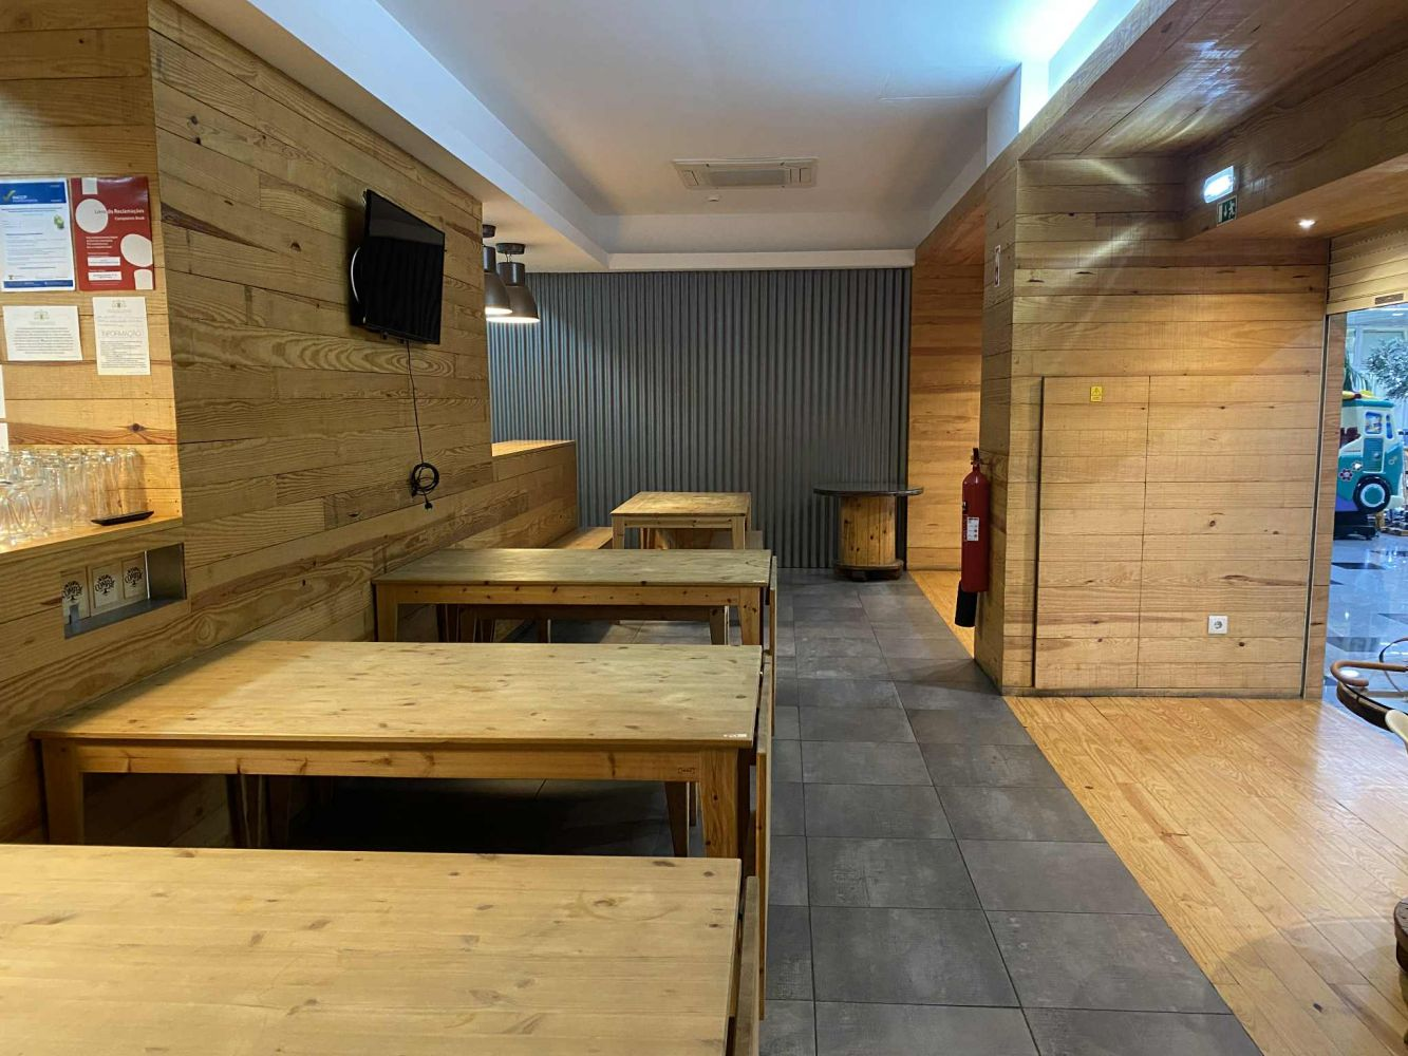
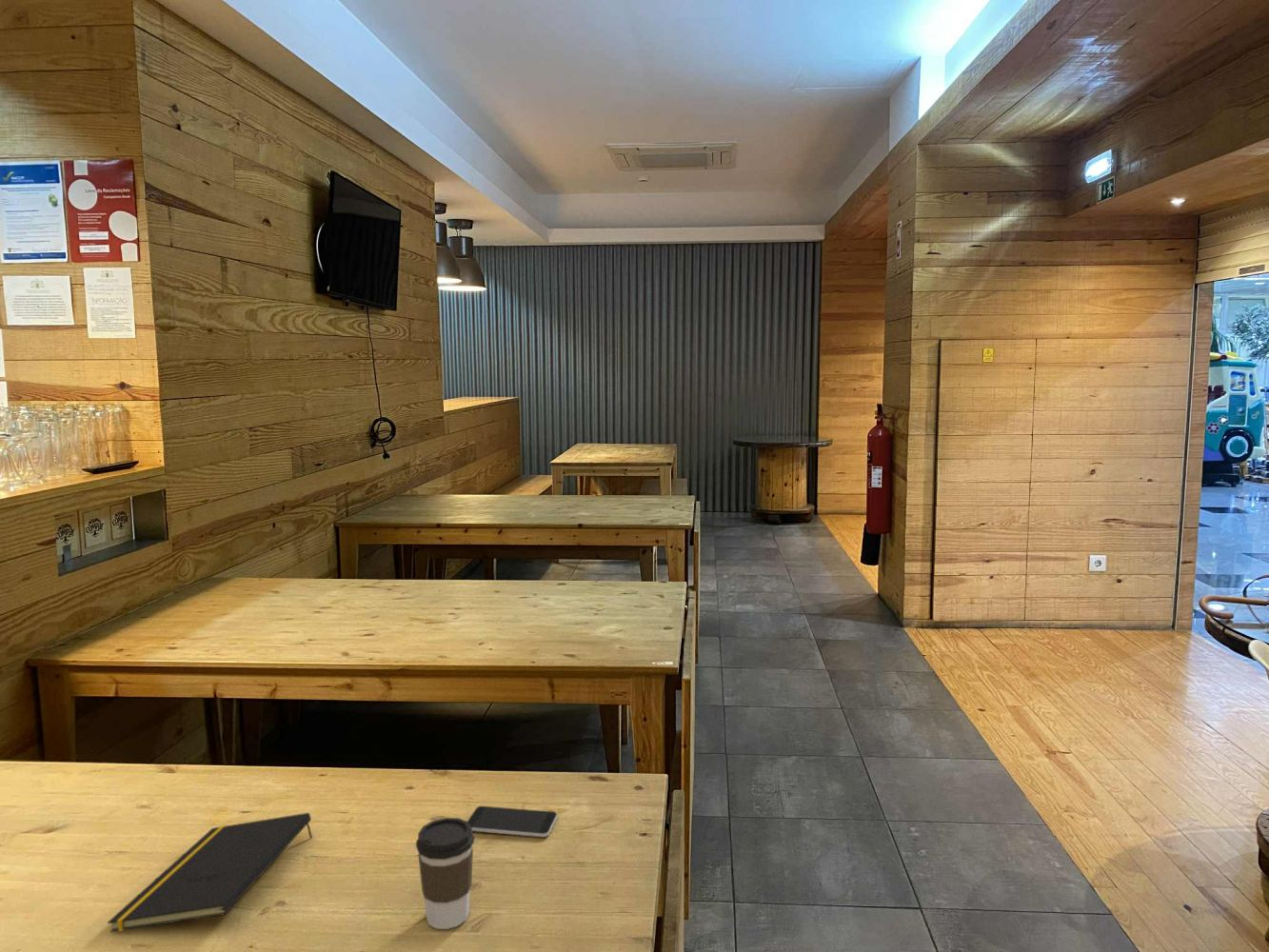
+ smartphone (511, 821)
+ coffee cup (446, 873)
+ notepad (218, 866)
